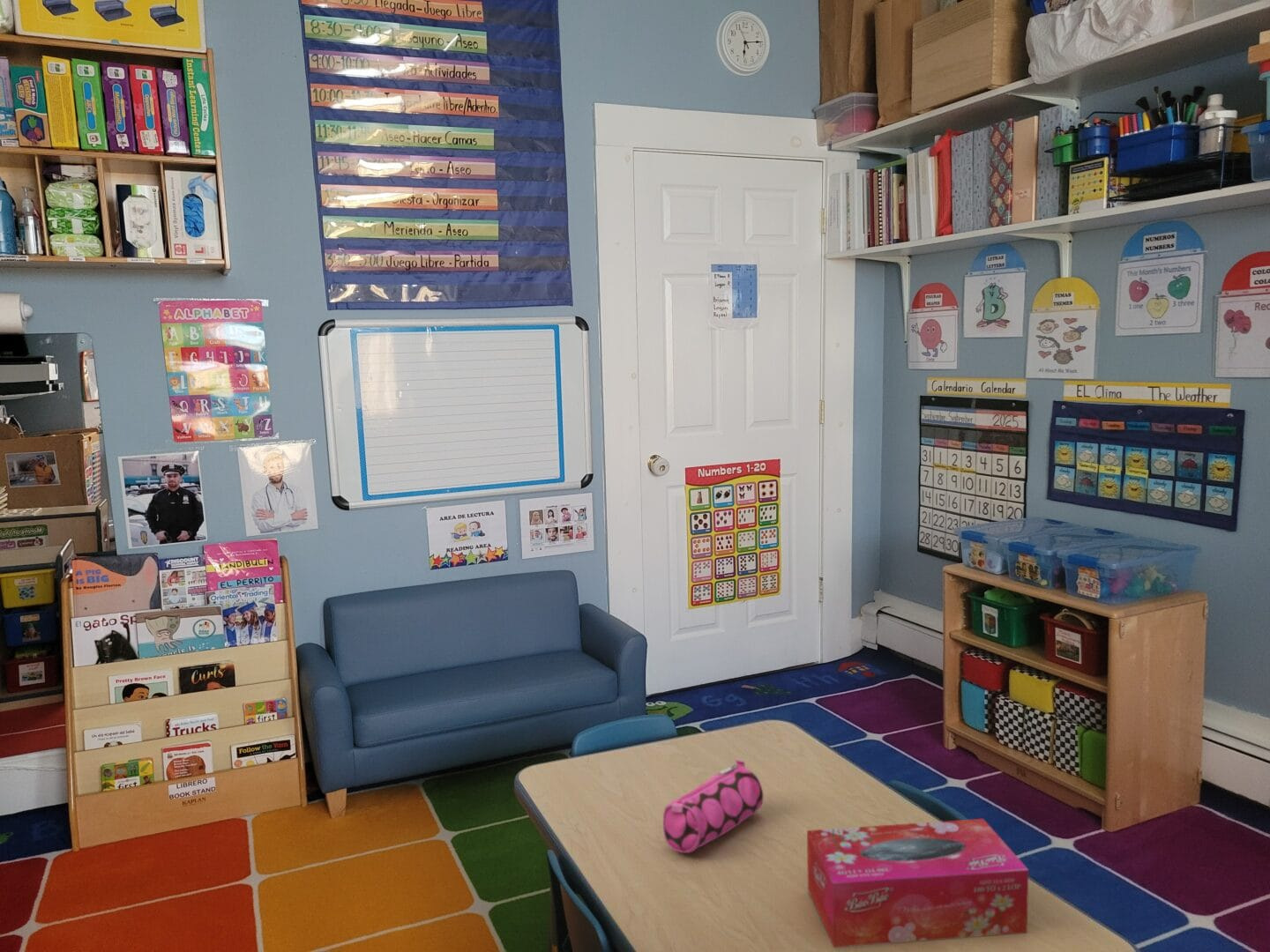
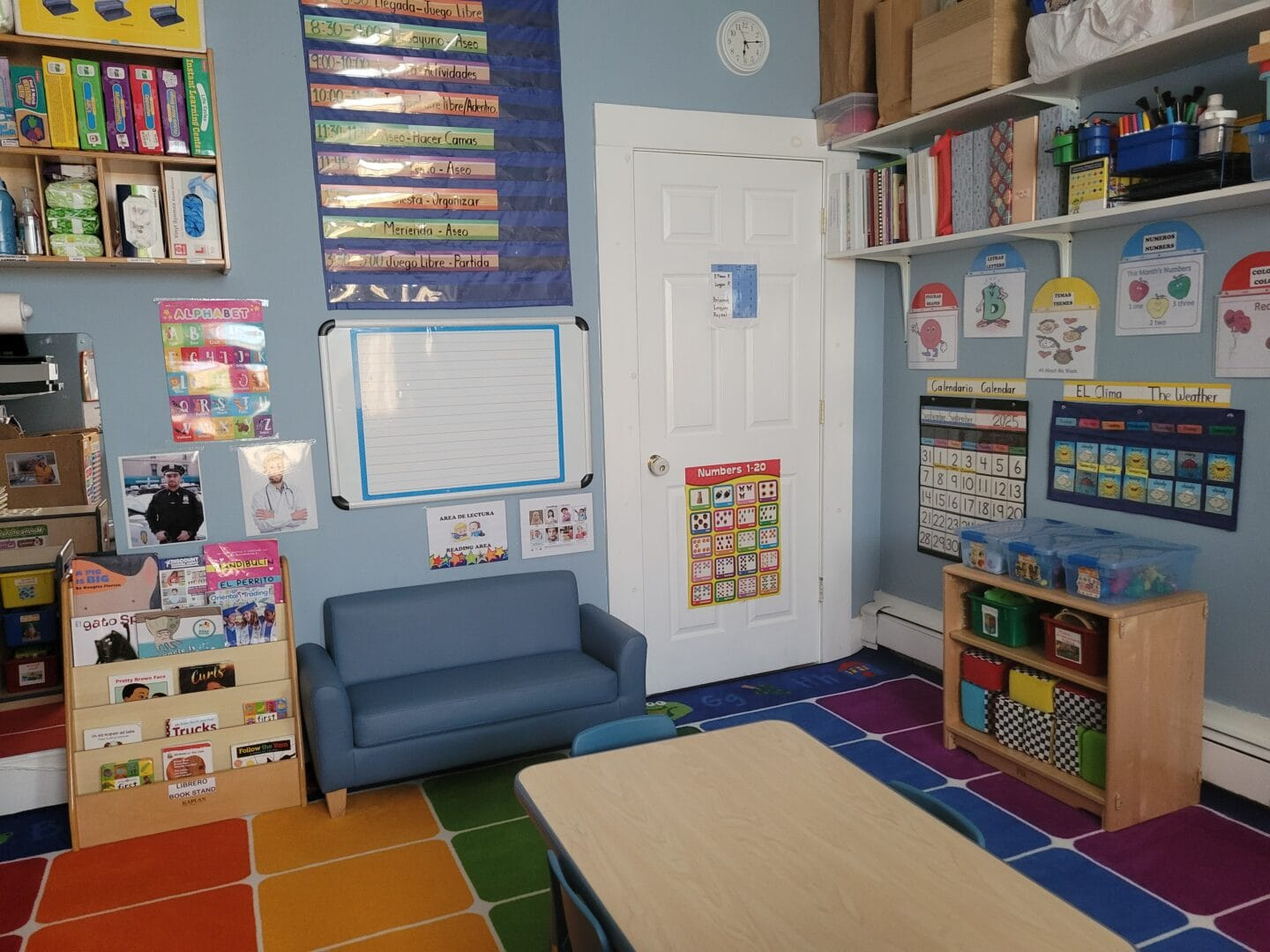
- tissue box (912, 879)
- pencil case (712, 805)
